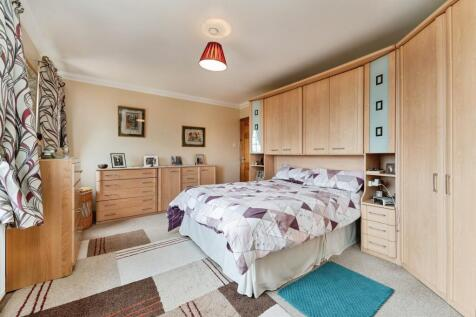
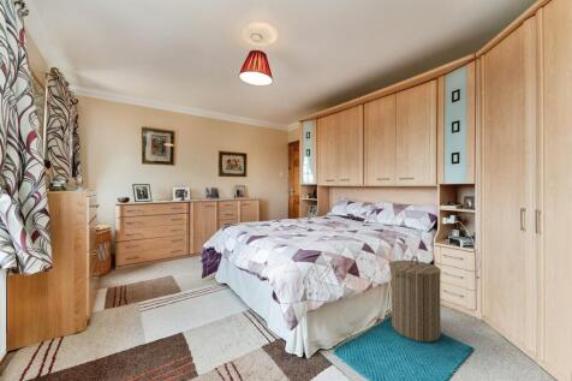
+ laundry hamper (415, 292)
